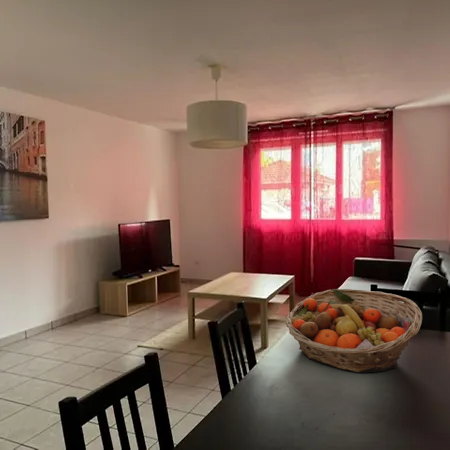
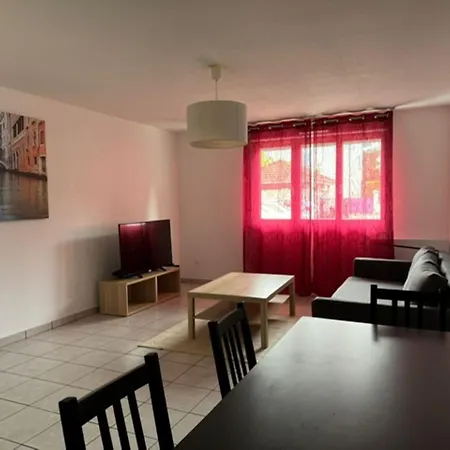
- fruit basket (350, 326)
